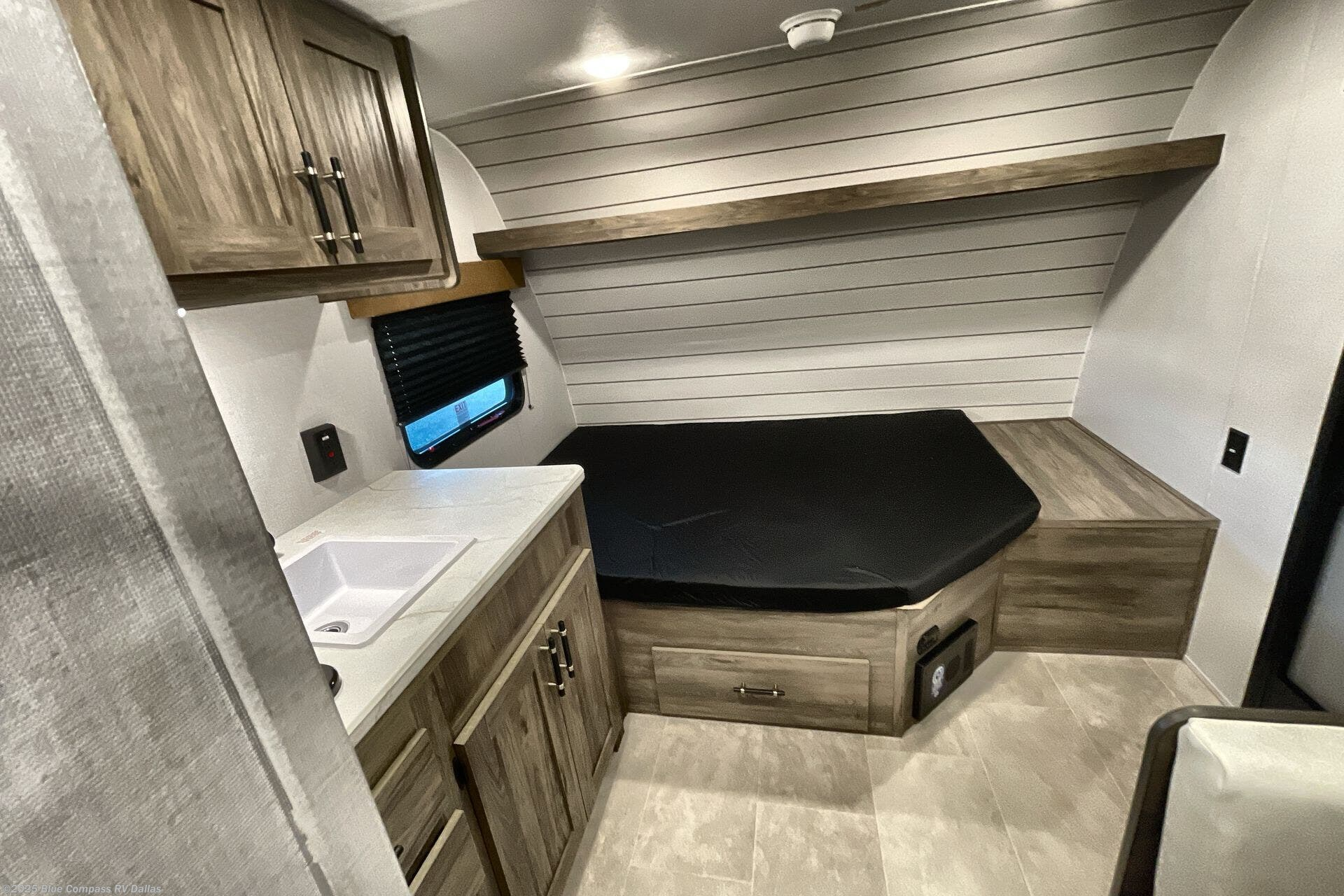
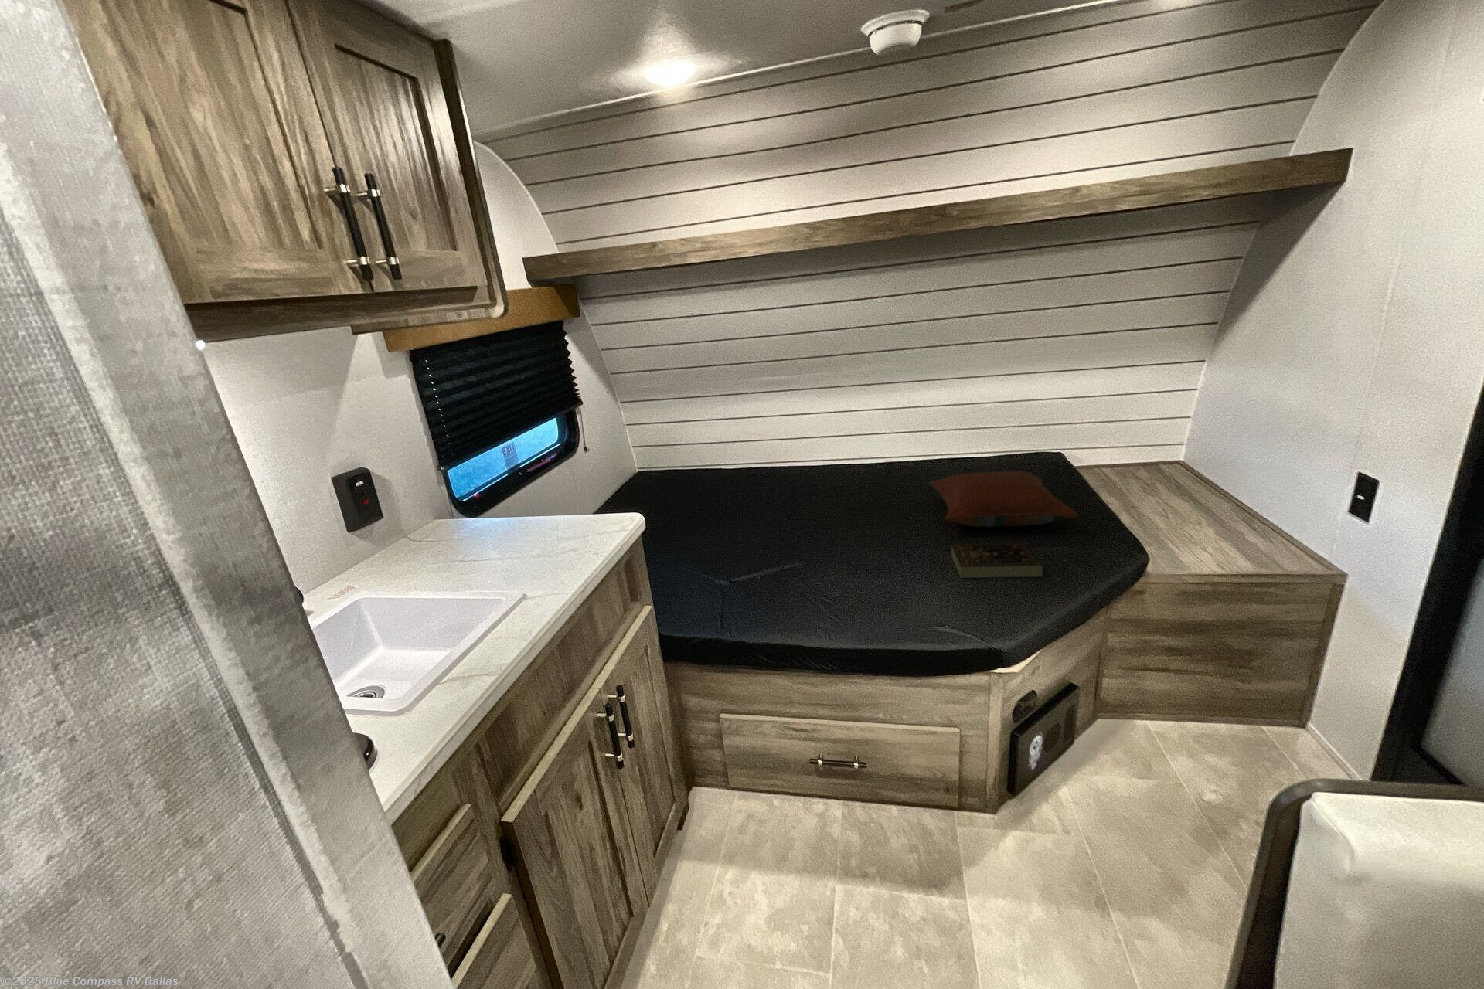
+ book (994, 560)
+ pillow (996, 498)
